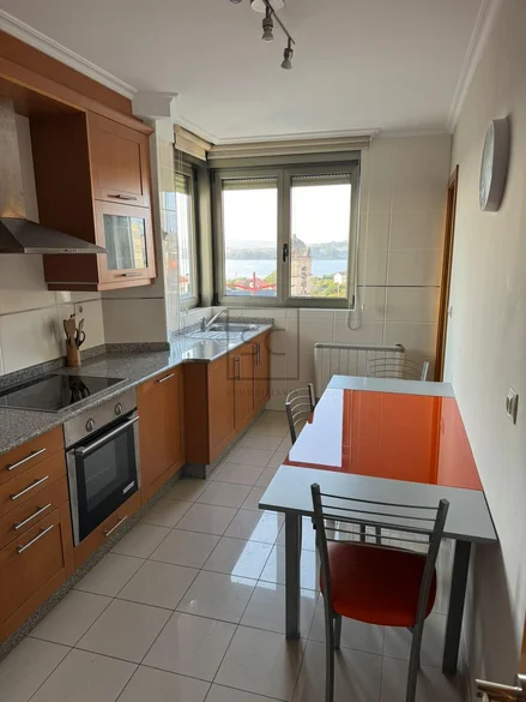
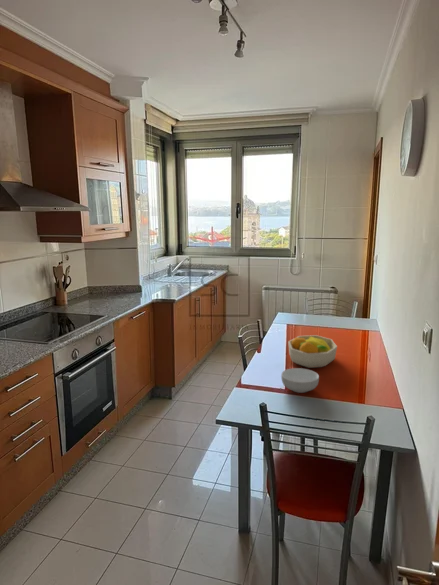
+ fruit bowl (312, 348)
+ cereal bowl (299, 381)
